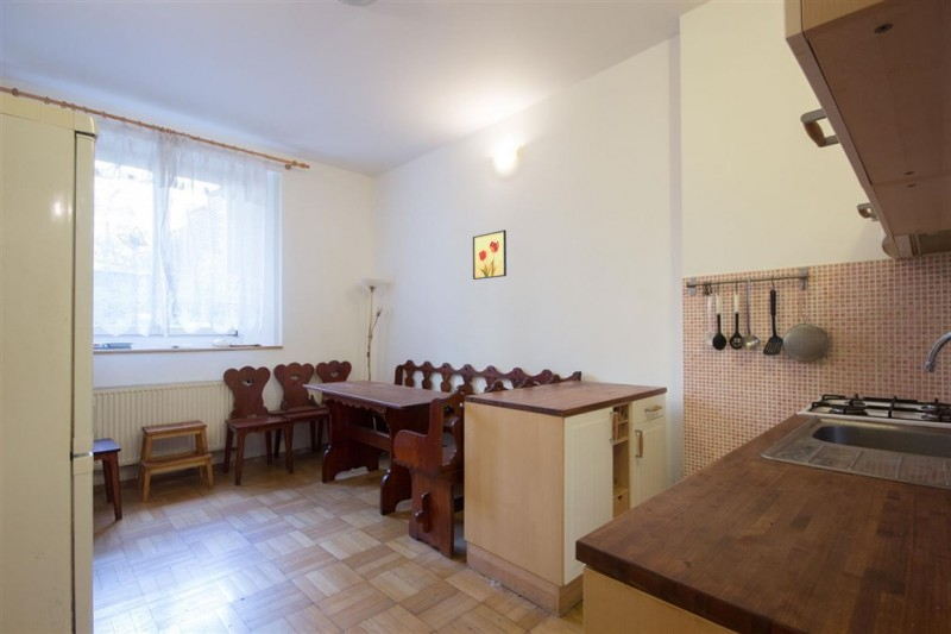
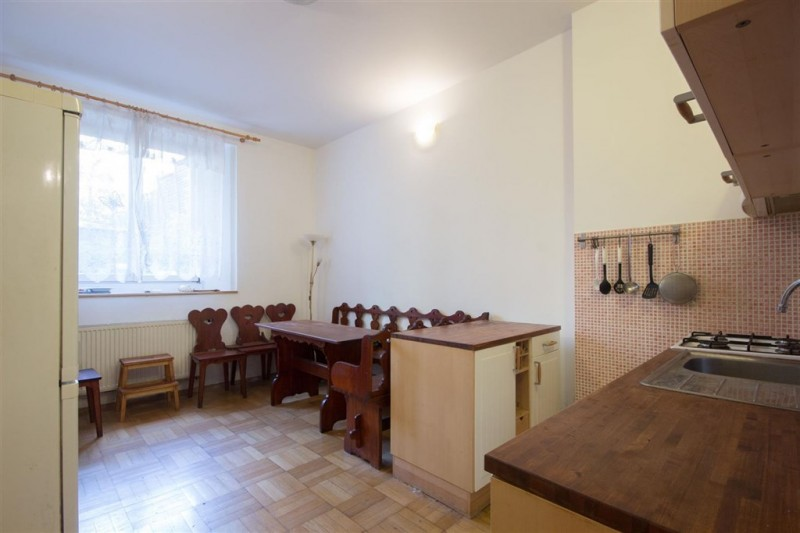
- wall art (489, 256)
